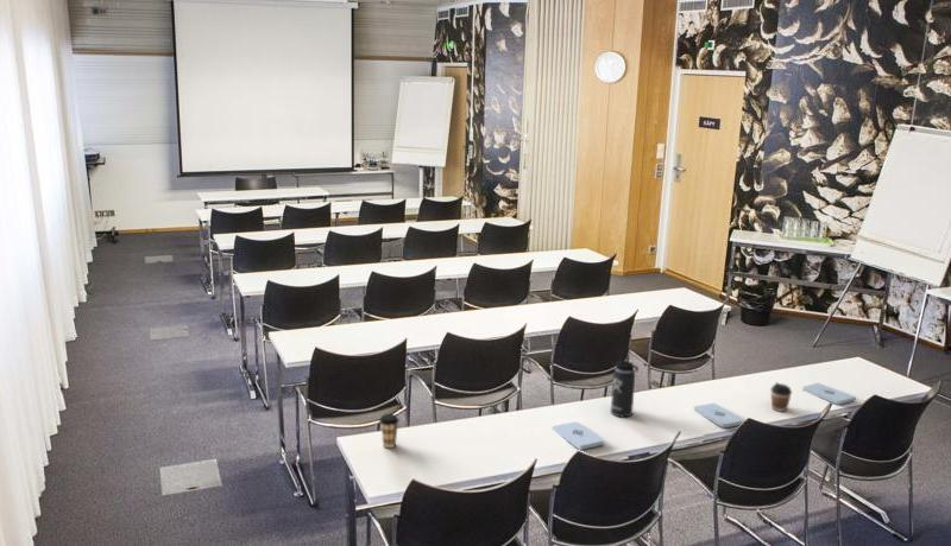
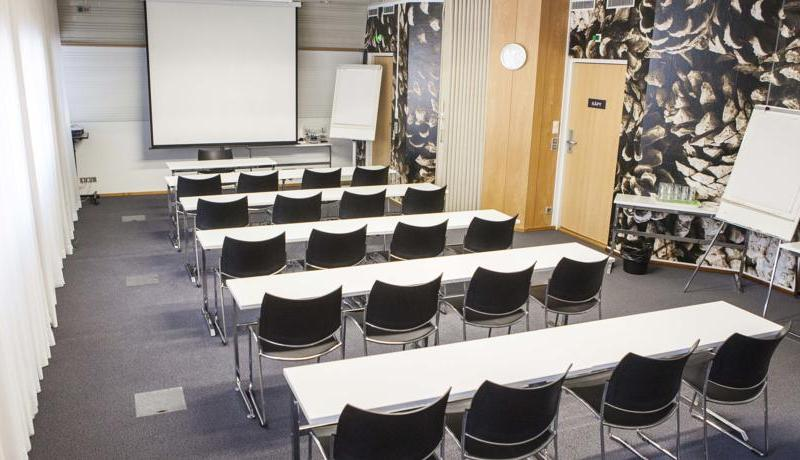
- notepad (827, 393)
- thermos bottle (625, 383)
- notepad (718, 414)
- coffee cup (780, 396)
- coffee cup (389, 431)
- notepad (578, 434)
